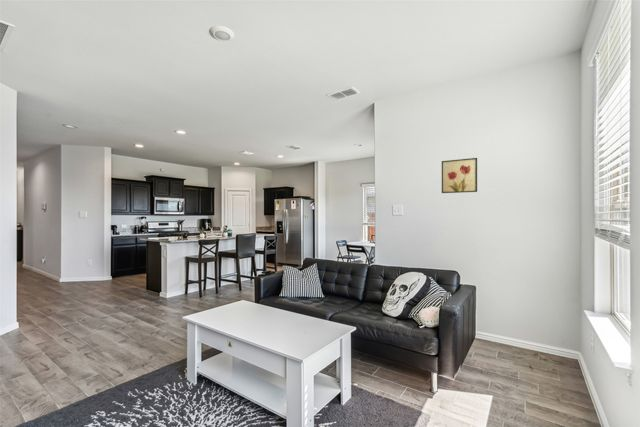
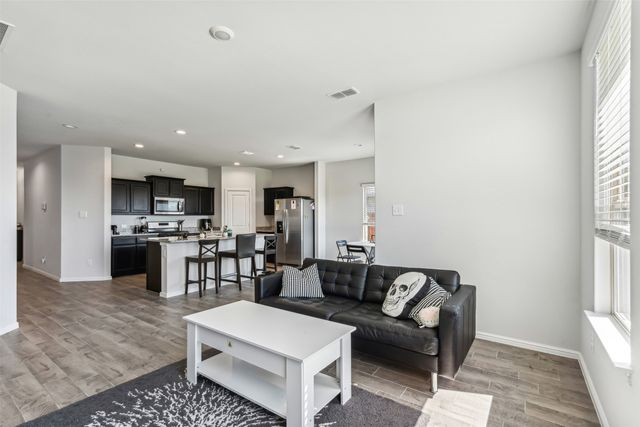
- wall art (459, 176)
